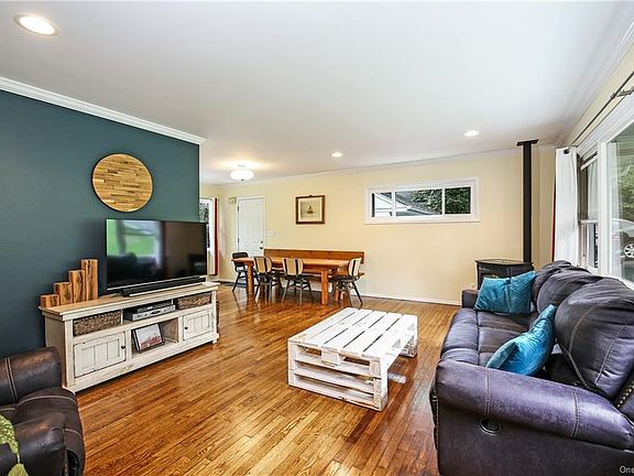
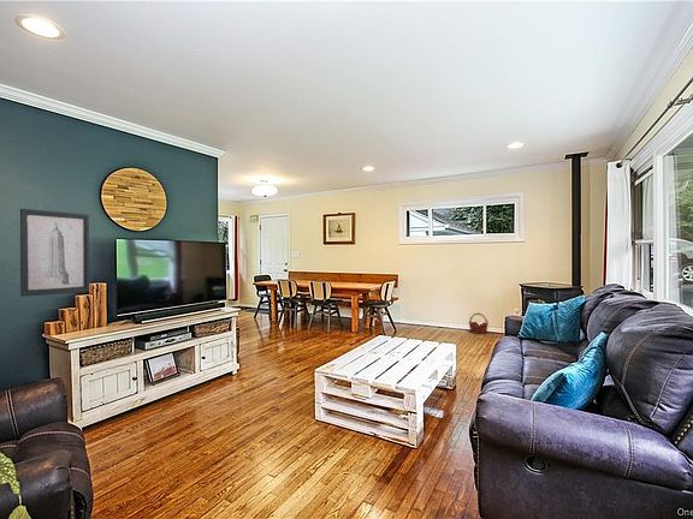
+ basket (476, 323)
+ wall art (57, 252)
